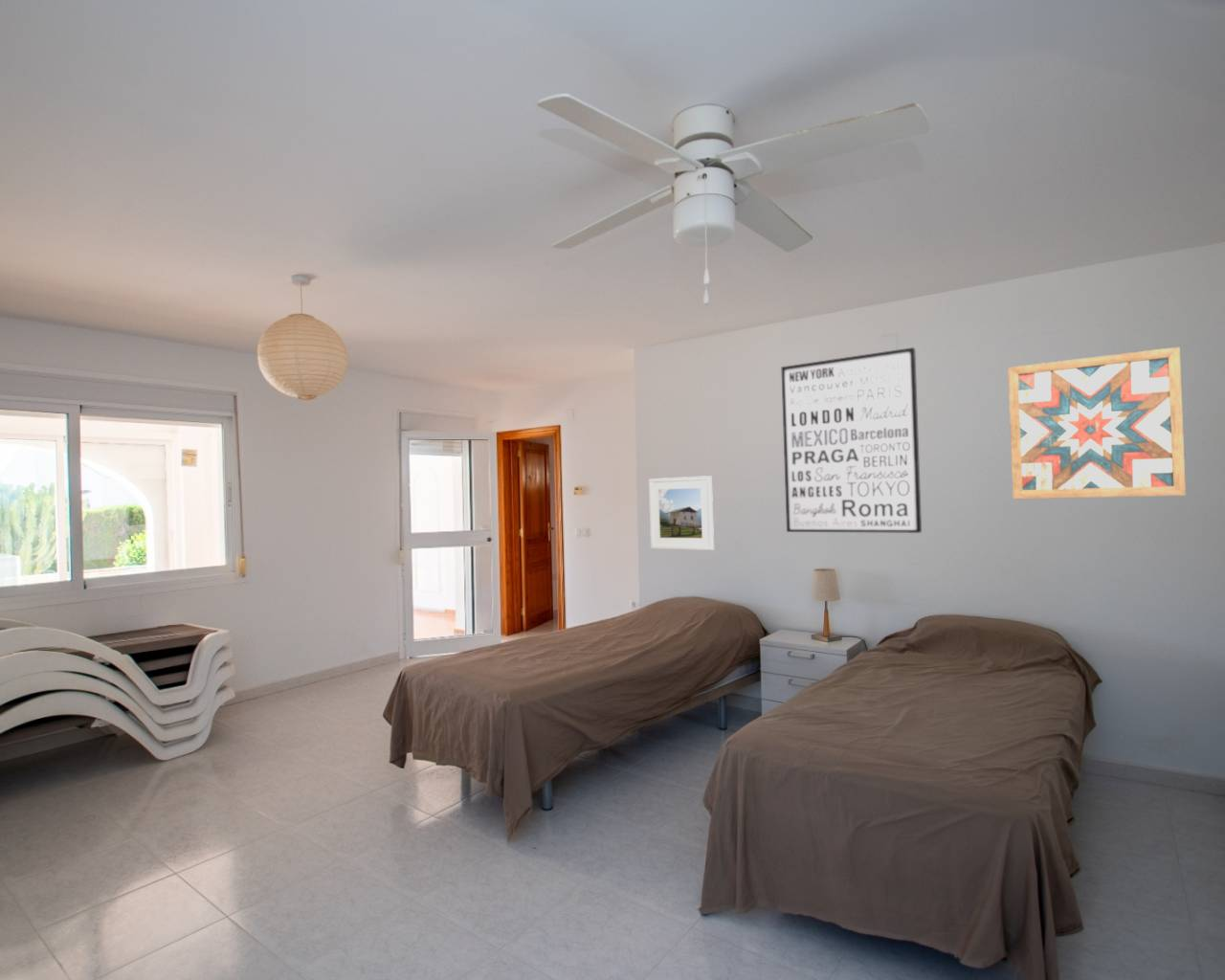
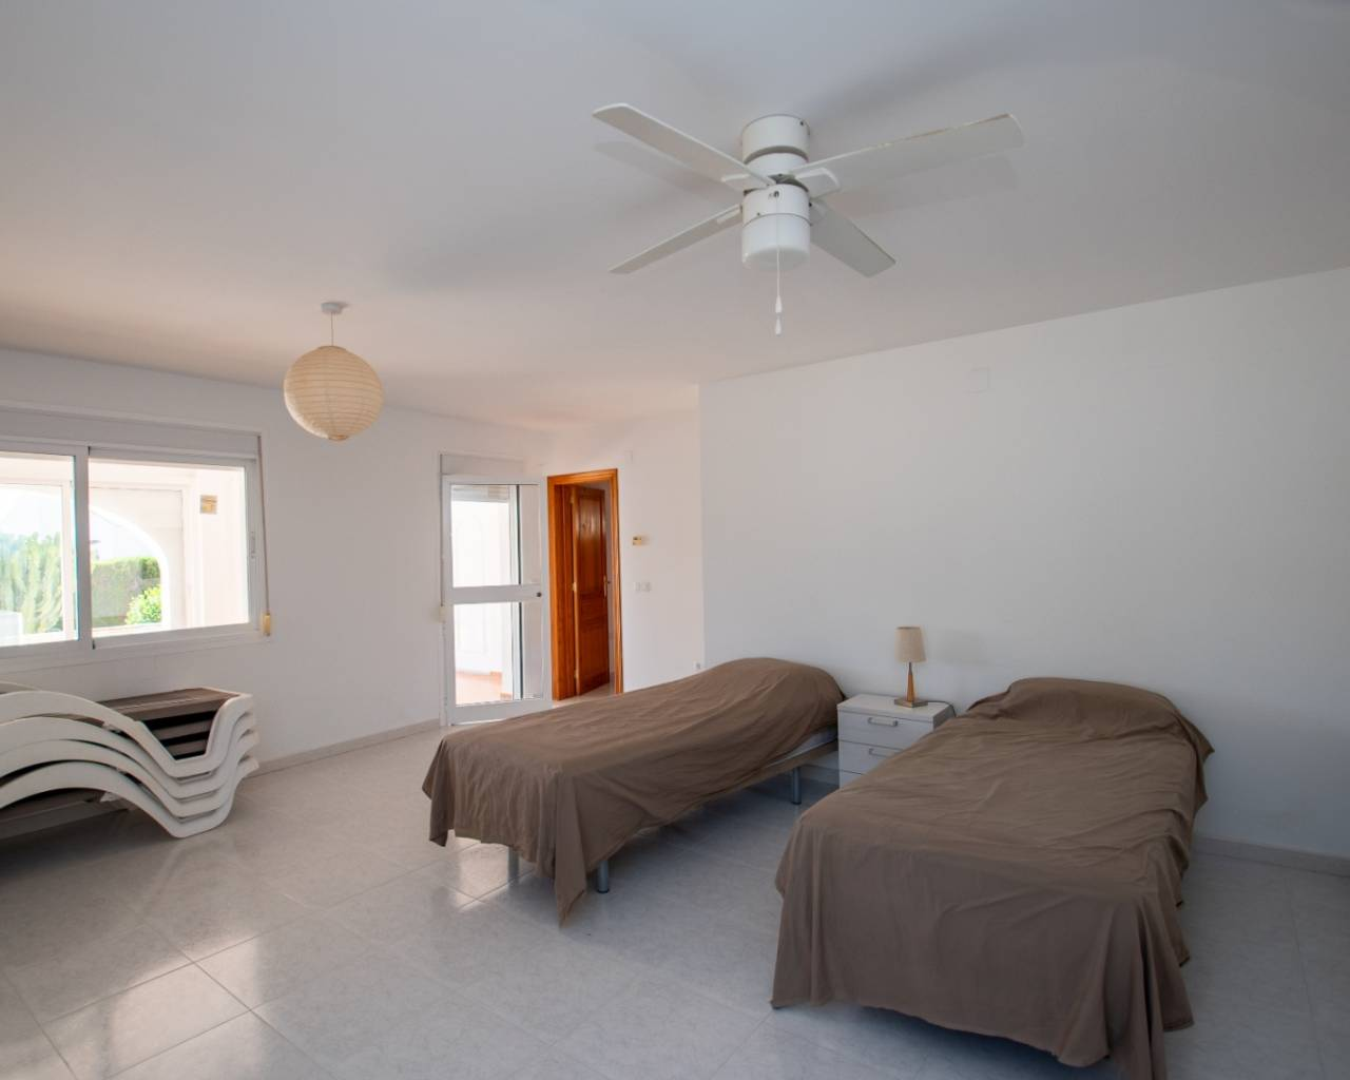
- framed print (679, 513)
- wall art (1091, 427)
- wall art (847, 445)
